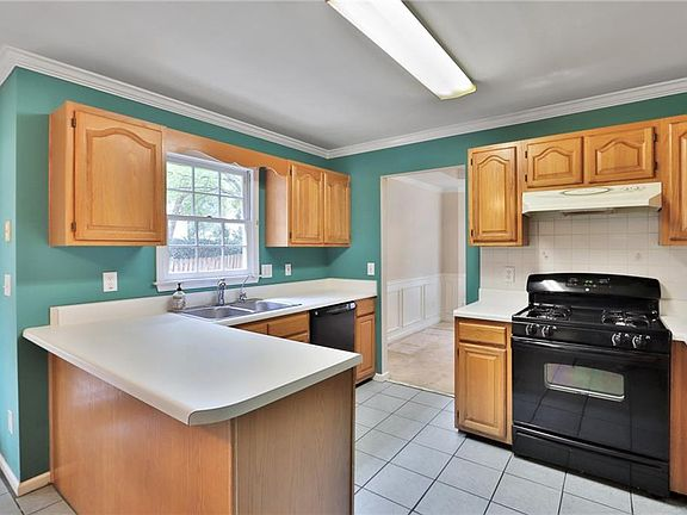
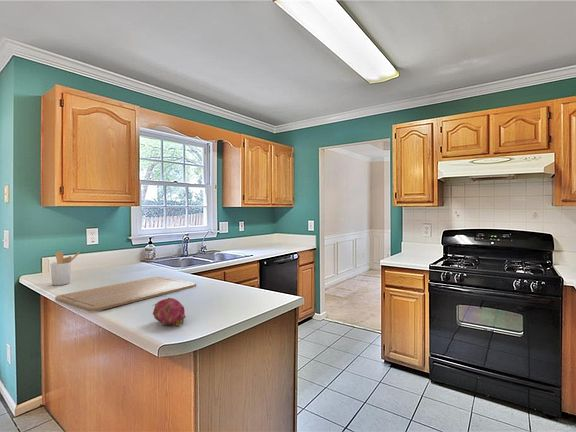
+ fruit (169, 310)
+ utensil holder (66, 267)
+ chopping board (131, 290)
